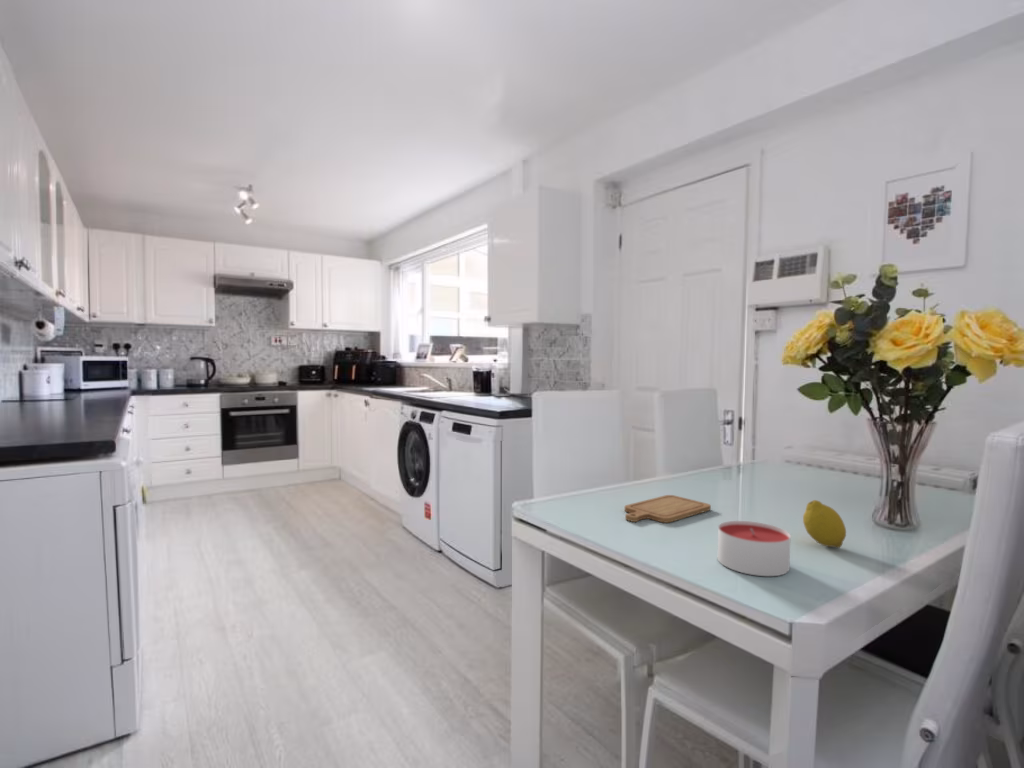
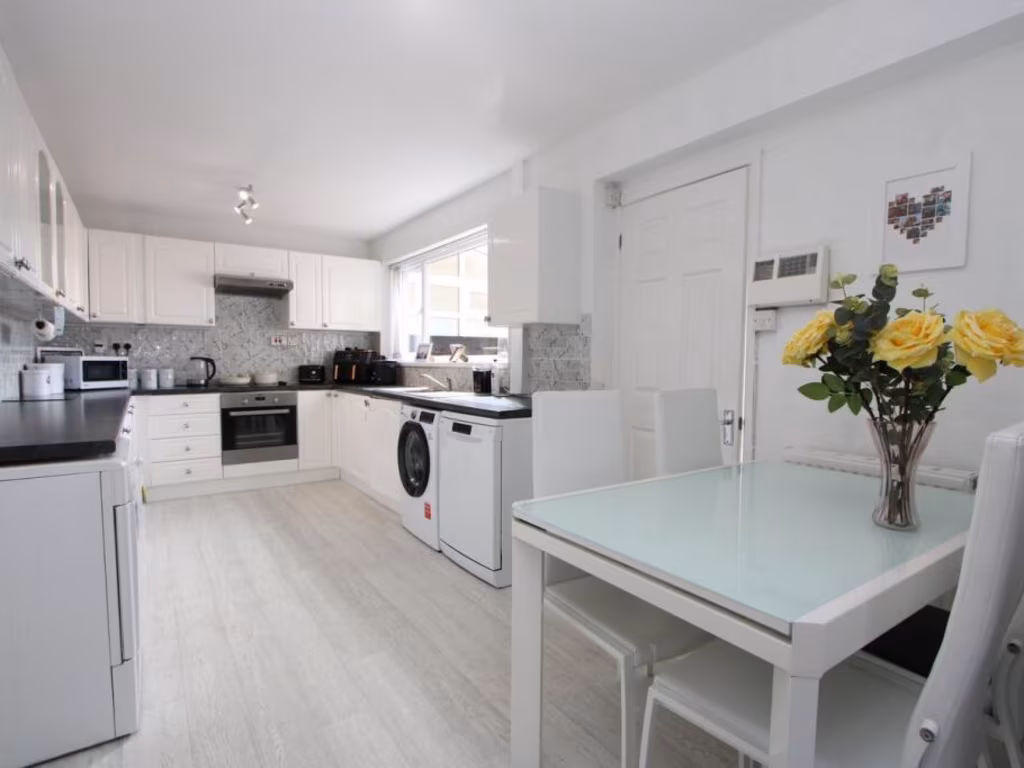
- fruit (824, 523)
- candle (753, 545)
- chopping board (661, 509)
